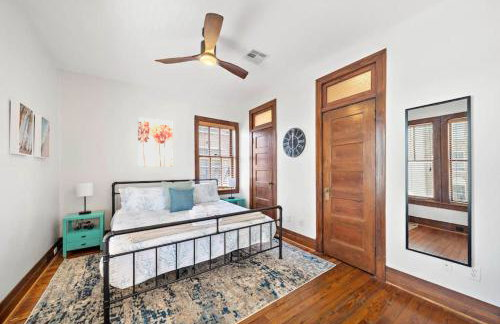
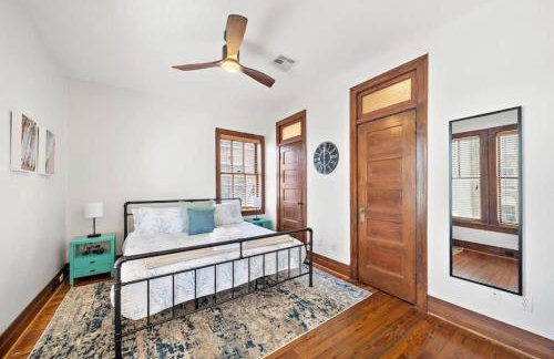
- wall art (155, 143)
